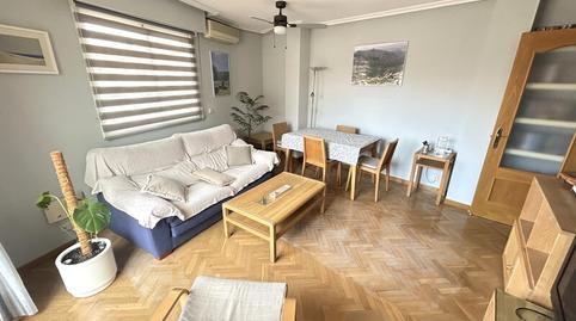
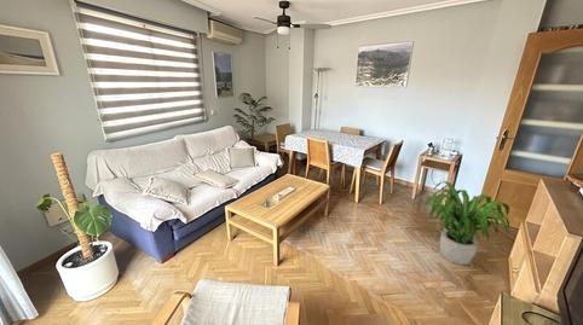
+ potted plant (461, 227)
